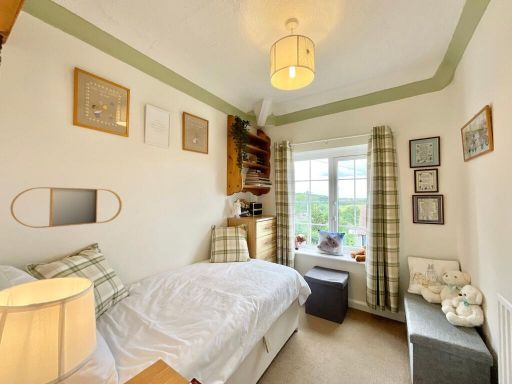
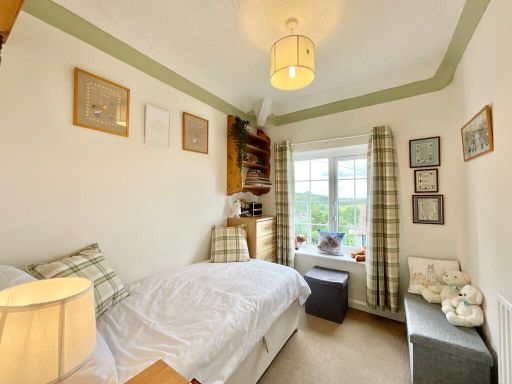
- home mirror (75, 206)
